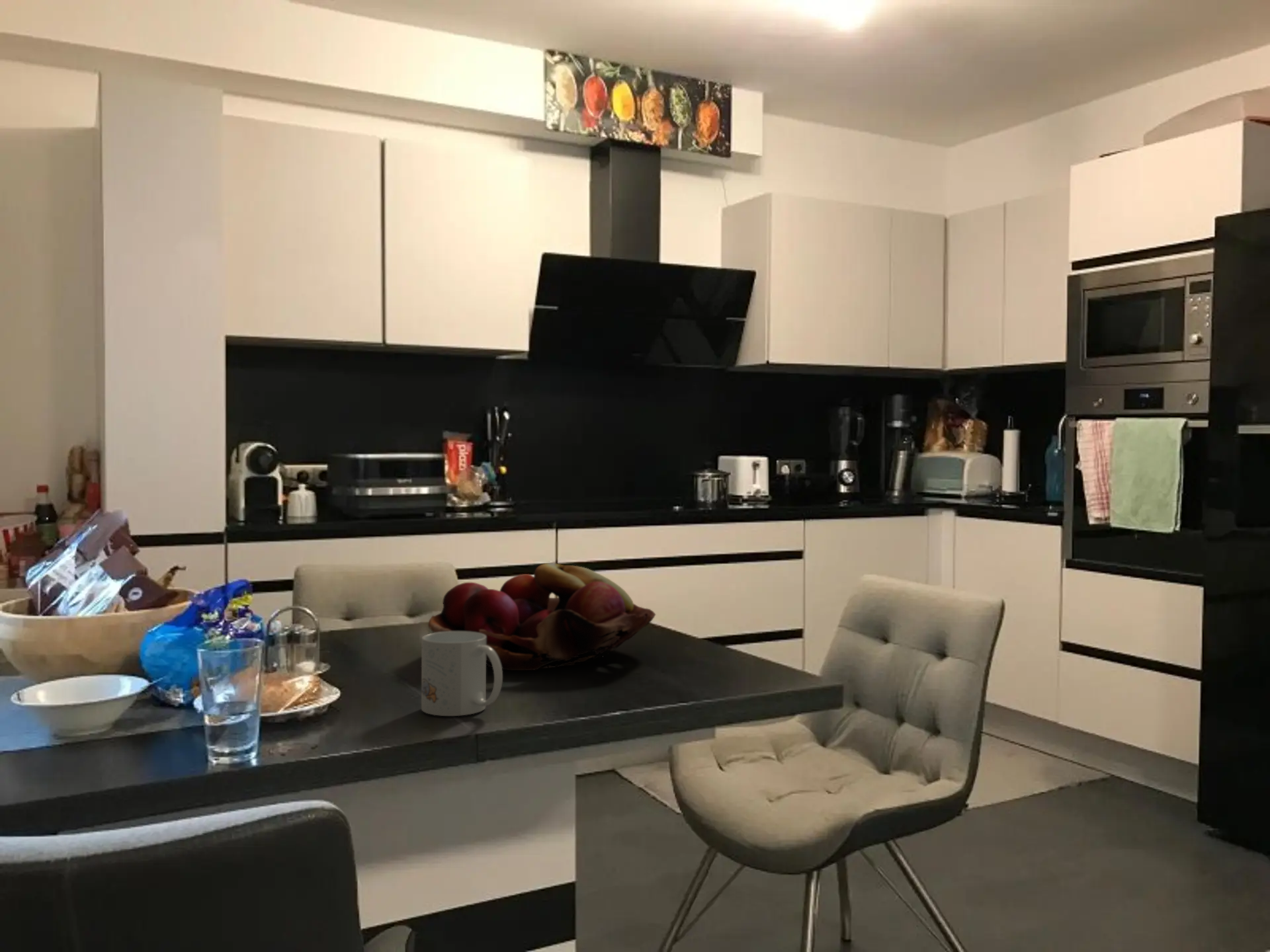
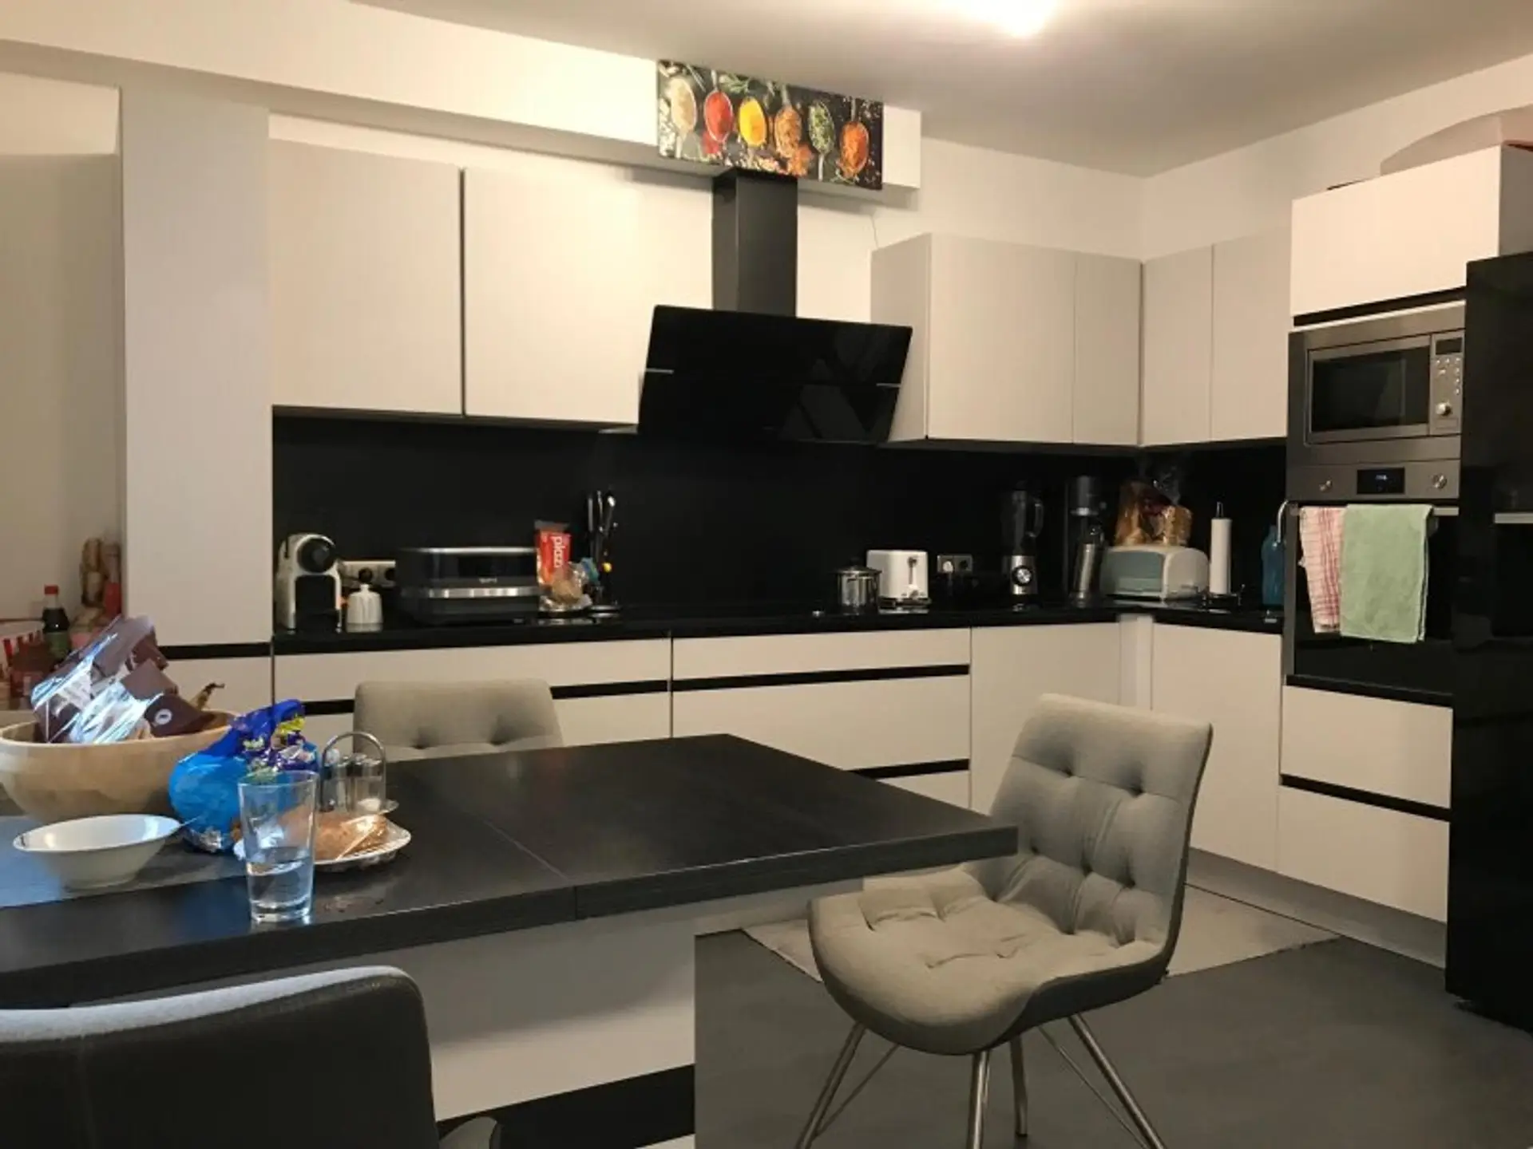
- mug (464, 674)
- fruit basket (545, 612)
